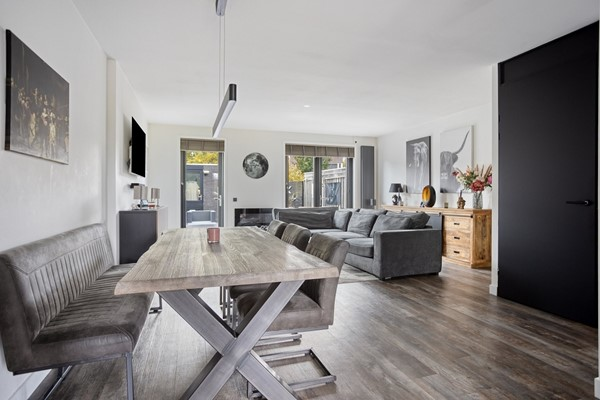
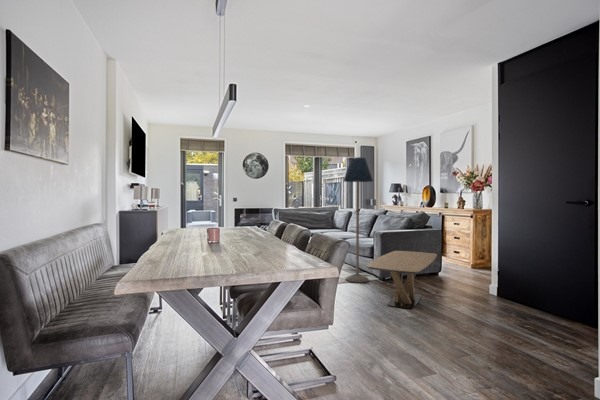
+ floor lamp (357, 218)
+ coffee table (406, 280)
